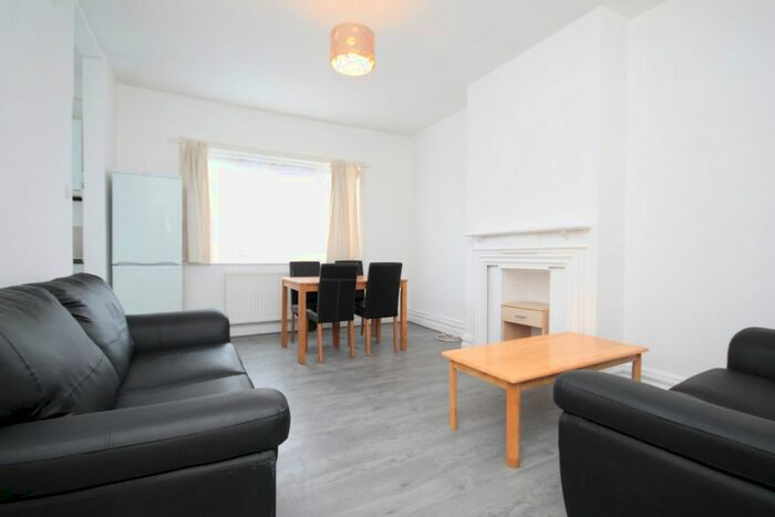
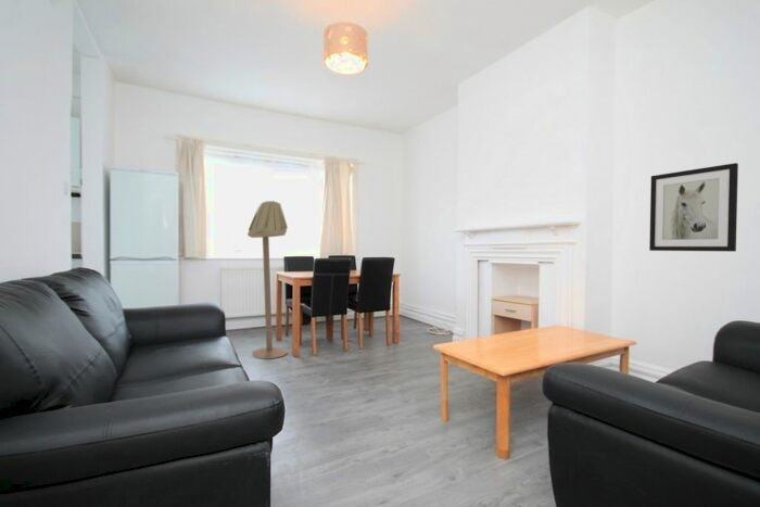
+ floor lamp (267, 278)
+ wall art (689, 211)
